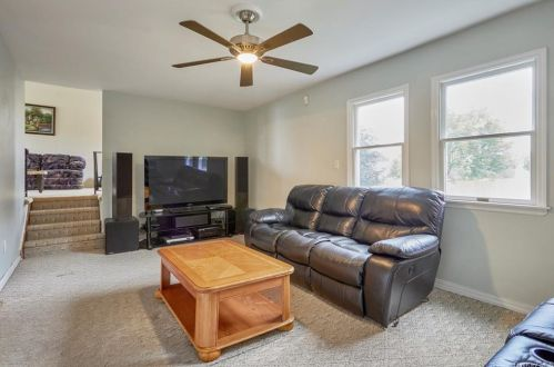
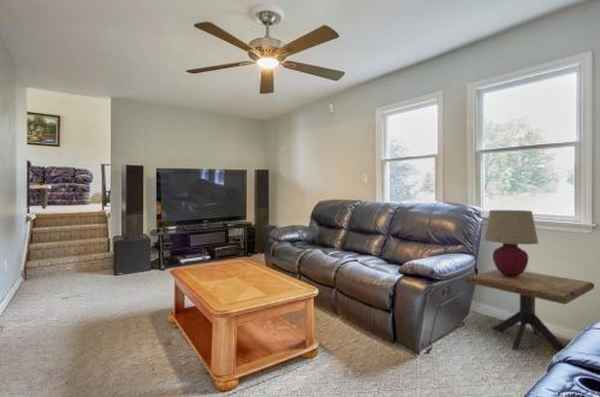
+ side table (527, 309)
+ table lamp (510, 242)
